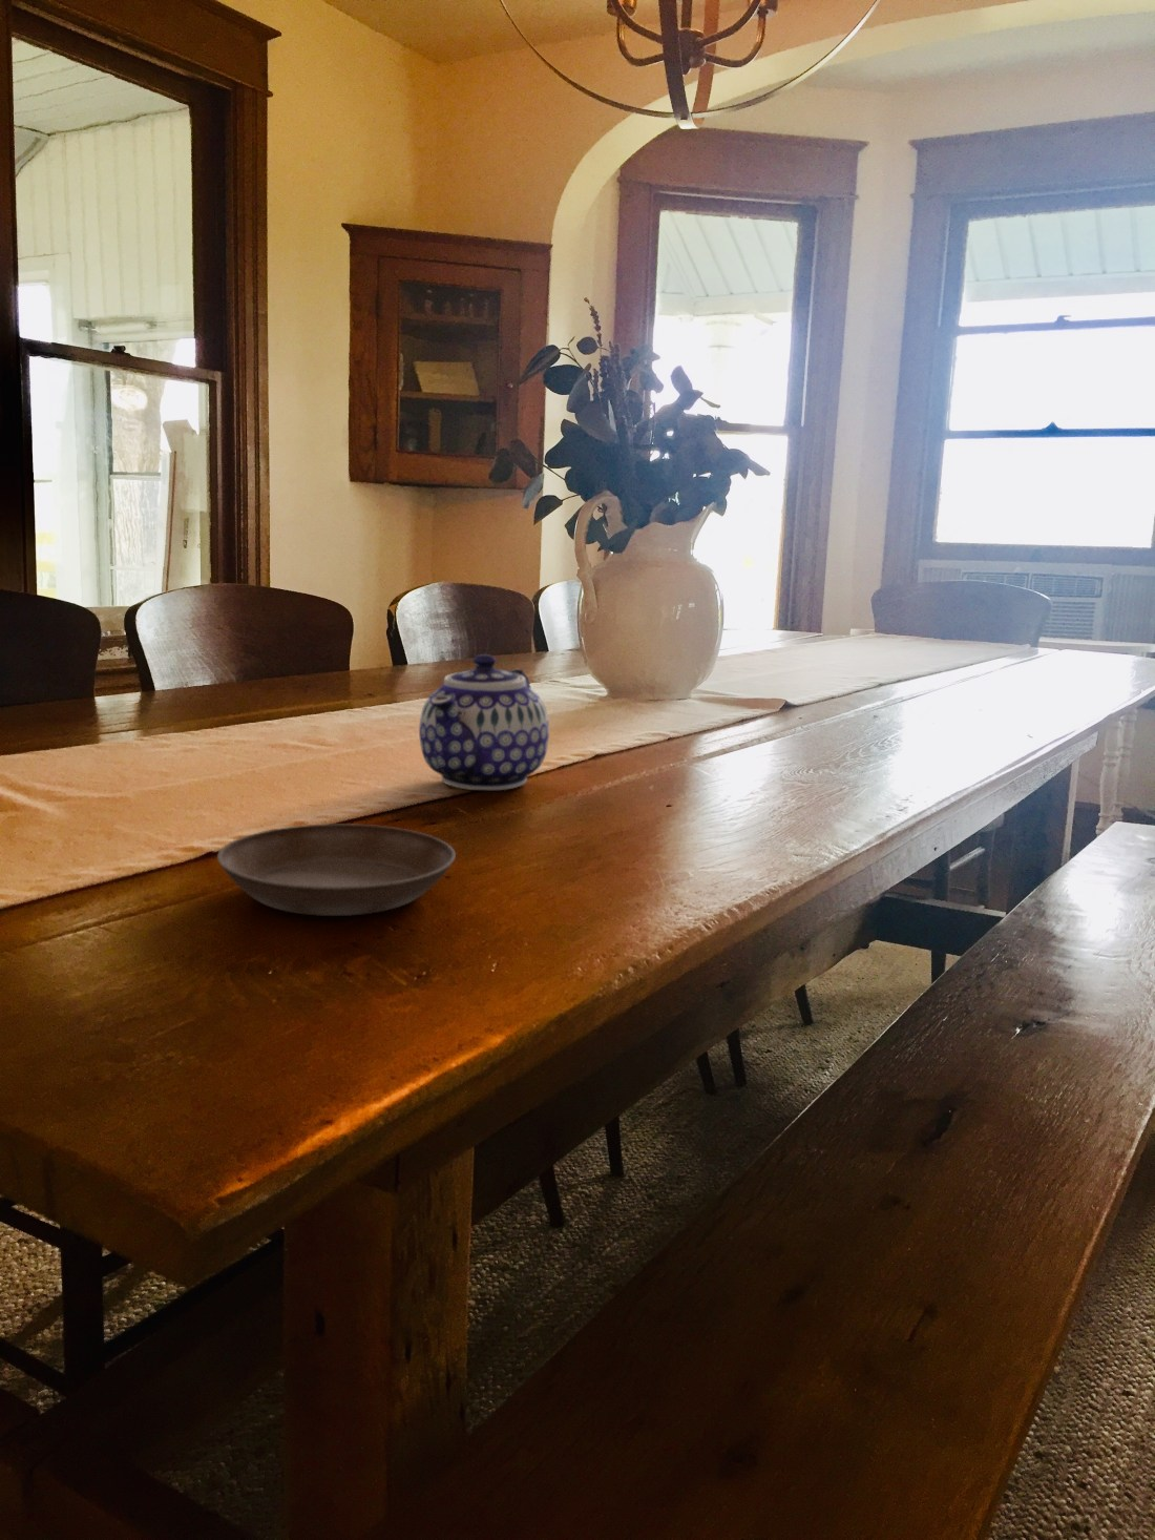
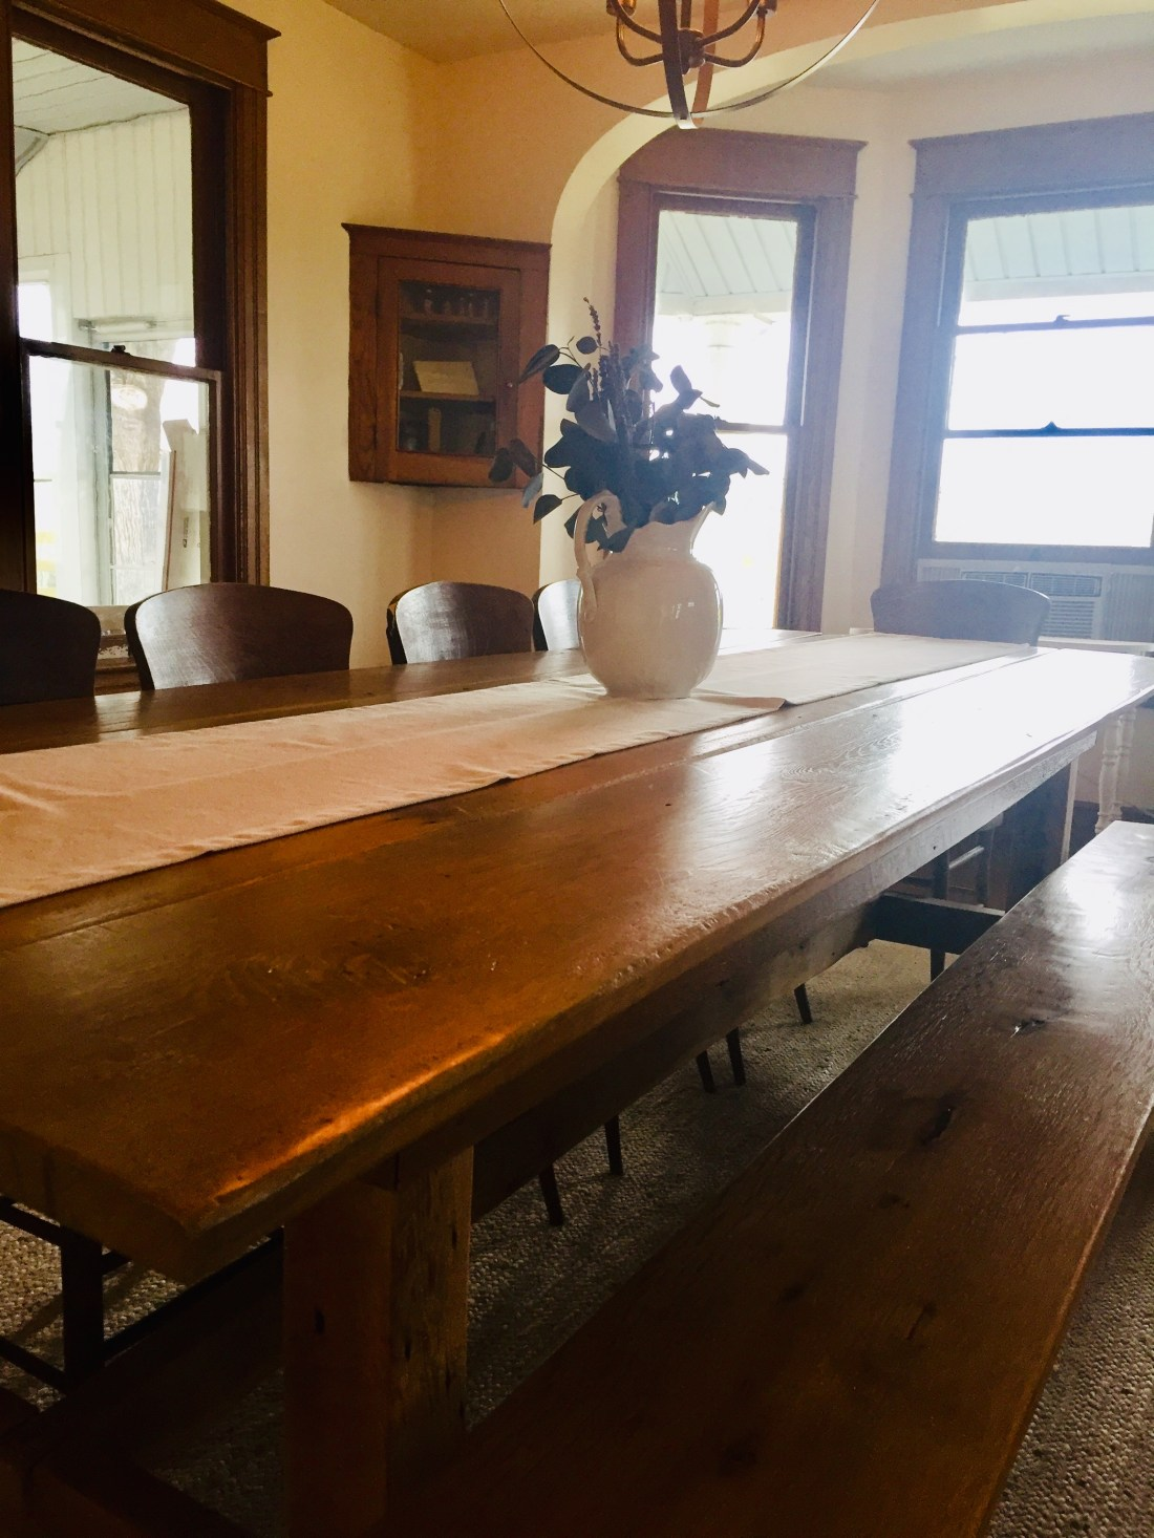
- teapot (484, 718)
- saucer (338, 871)
